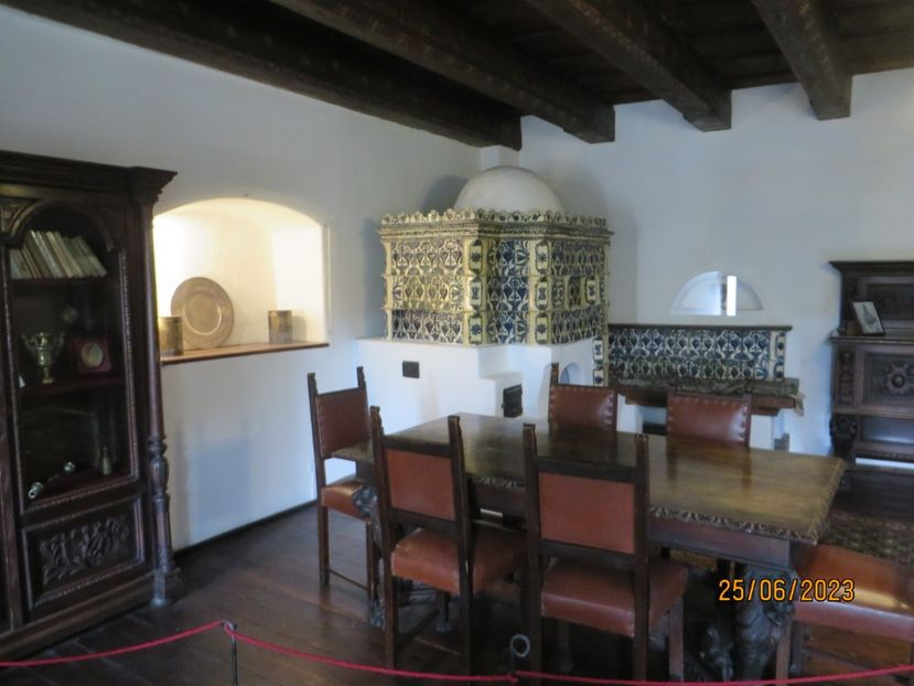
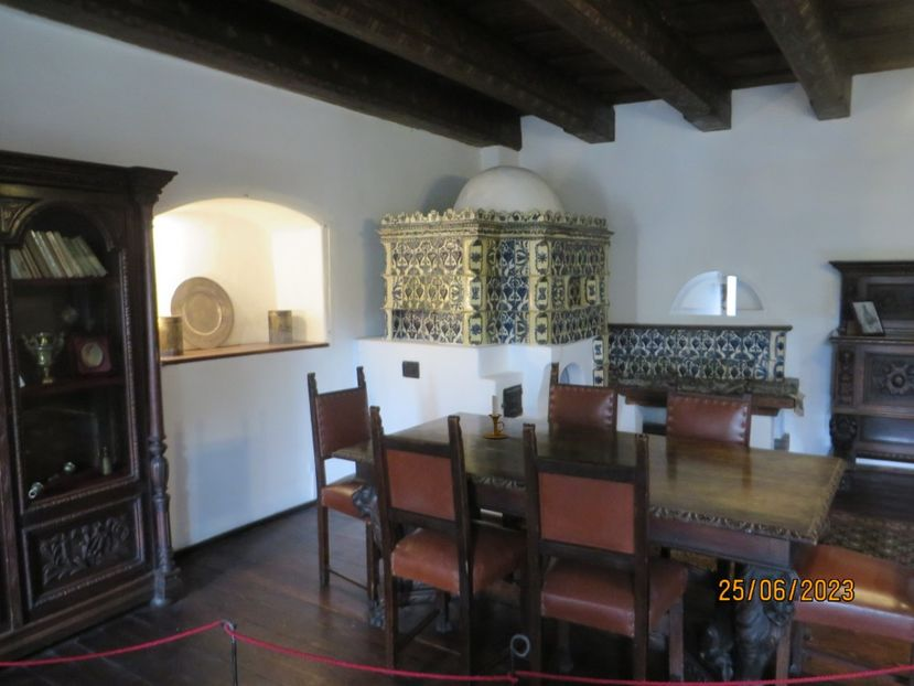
+ candlestick (495, 415)
